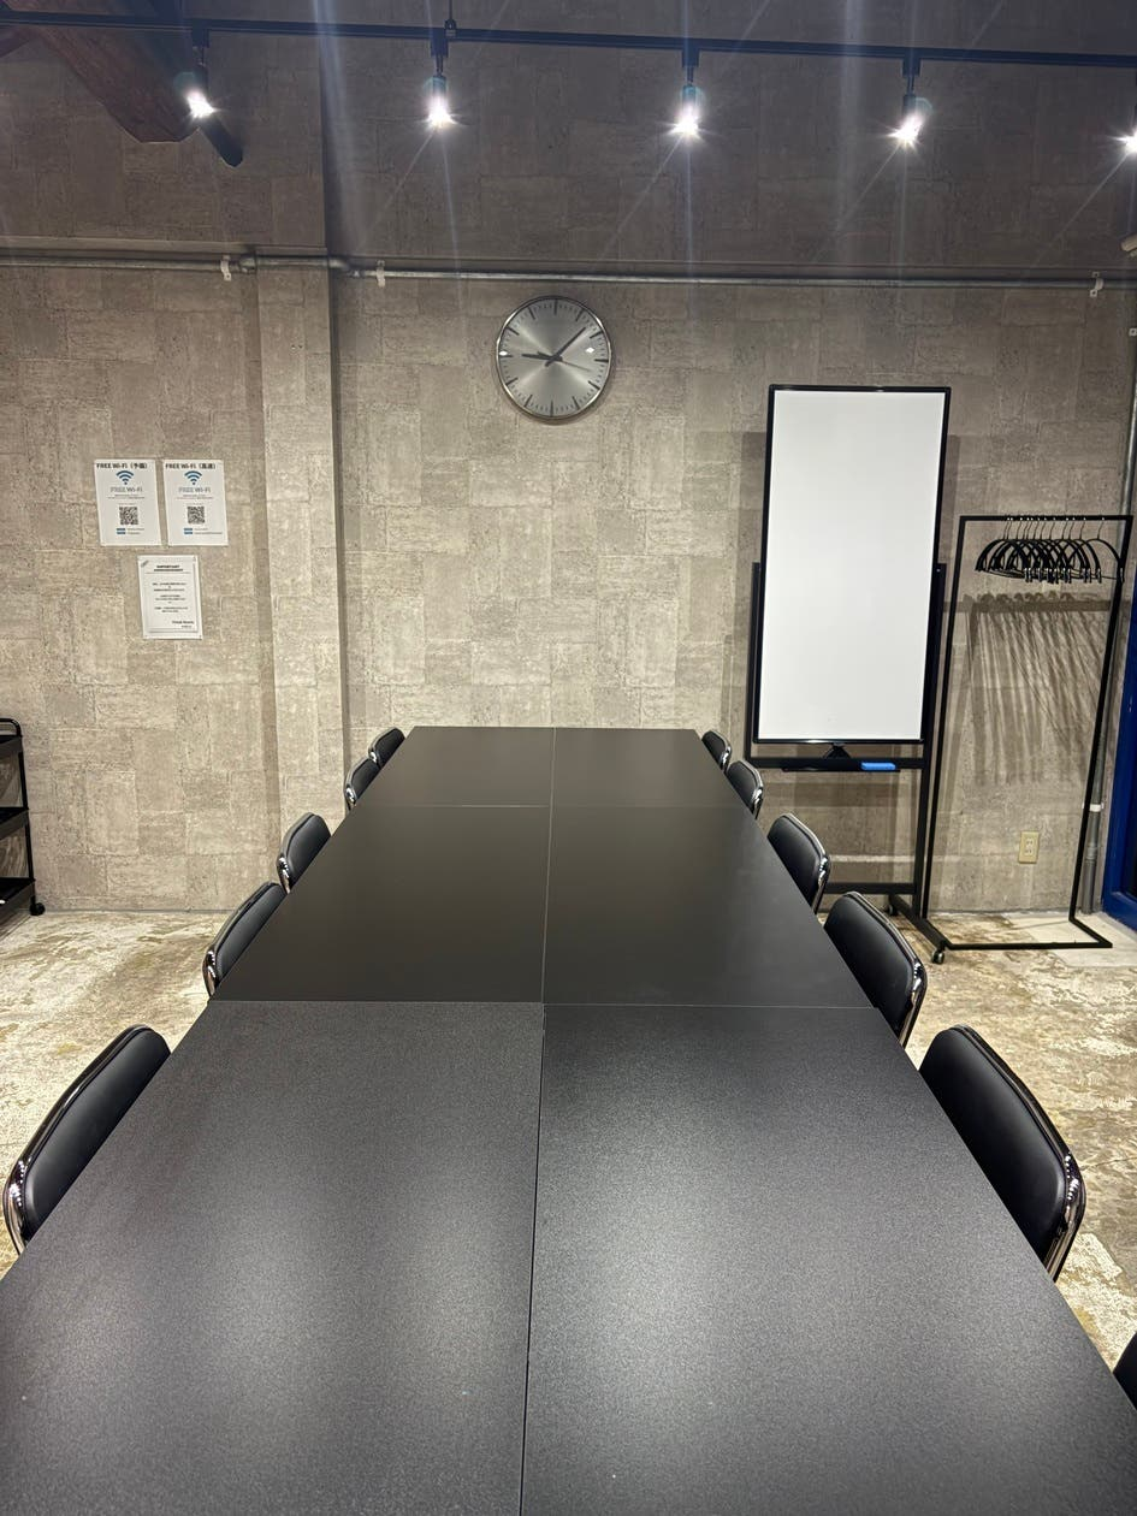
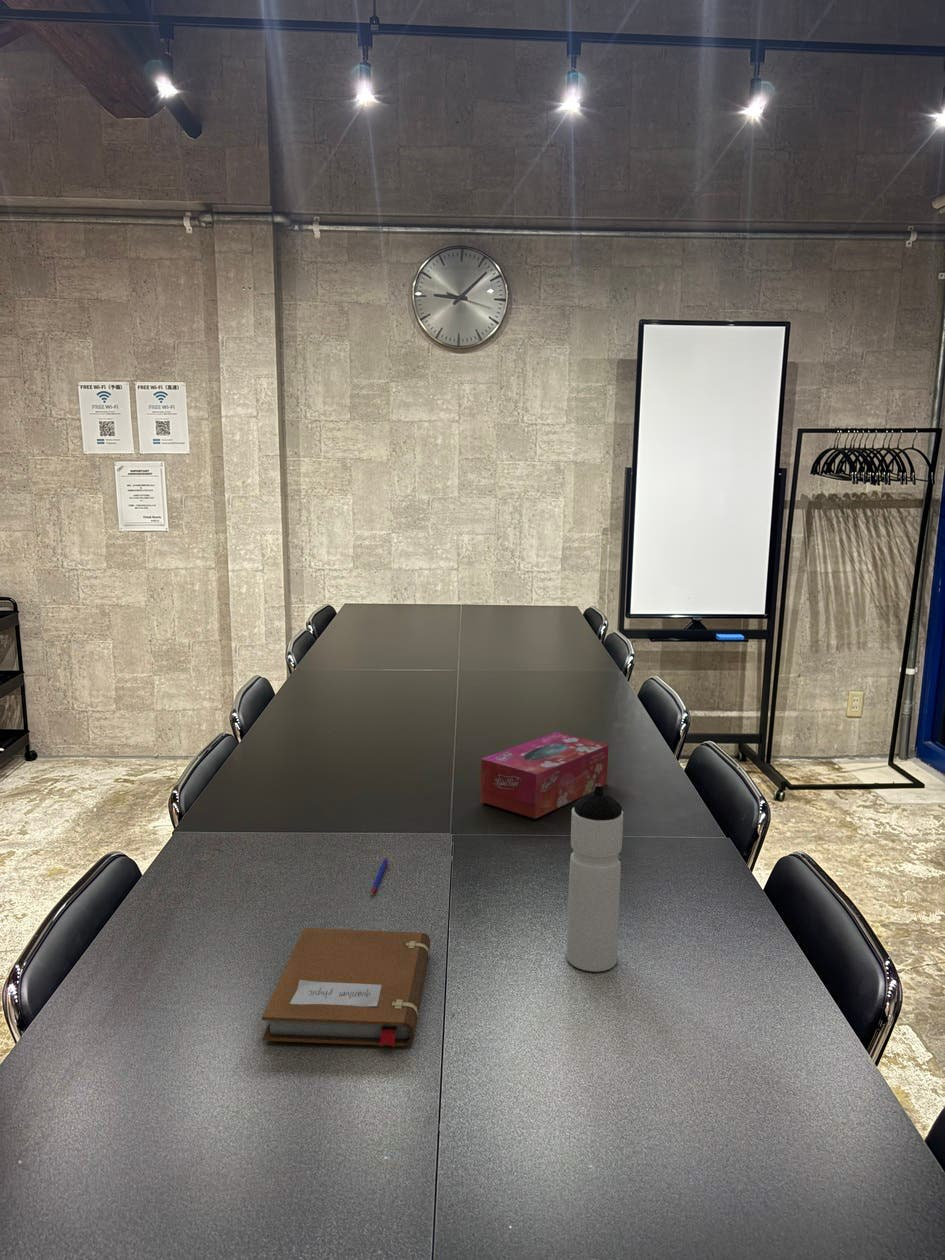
+ notebook (353, 984)
+ water bottle (595, 874)
+ tissue box (546, 772)
+ pen (379, 875)
